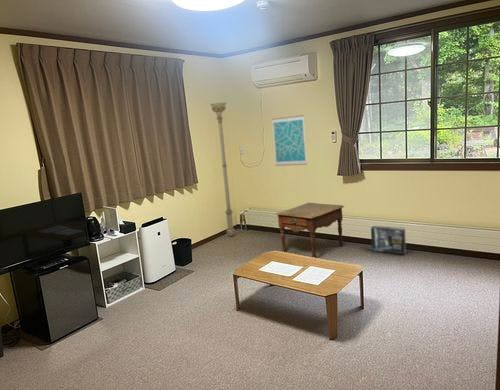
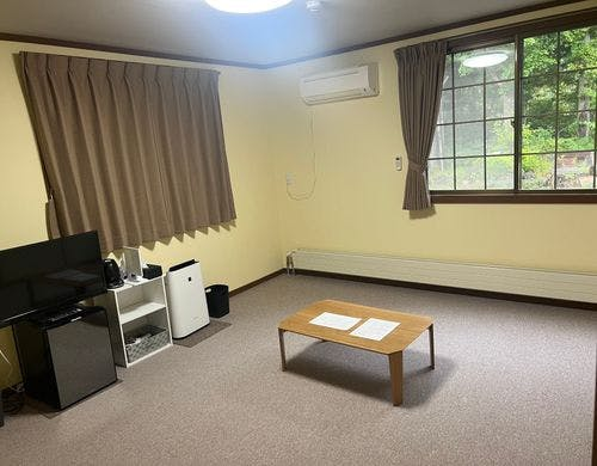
- floor lamp (225, 171)
- side table (311, 229)
- wall art (289, 141)
- box (388, 239)
